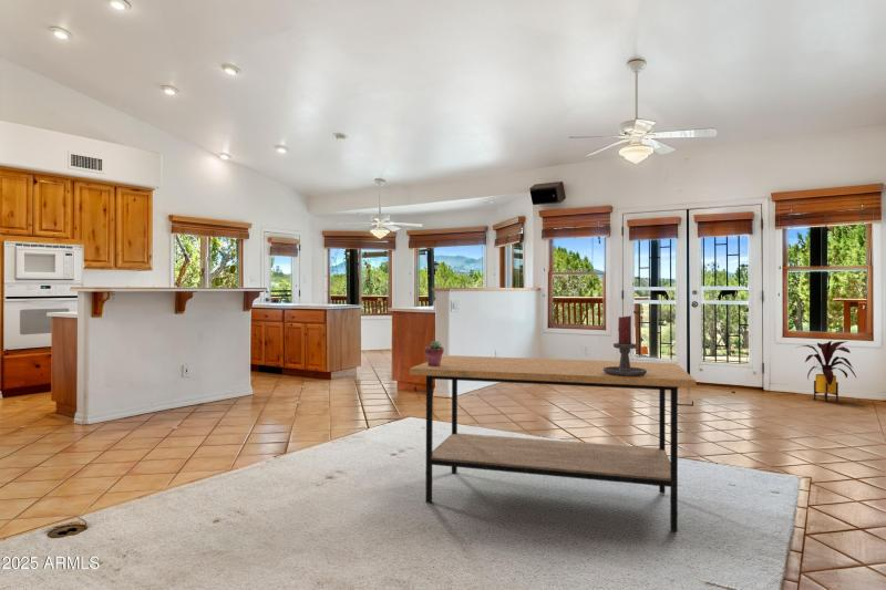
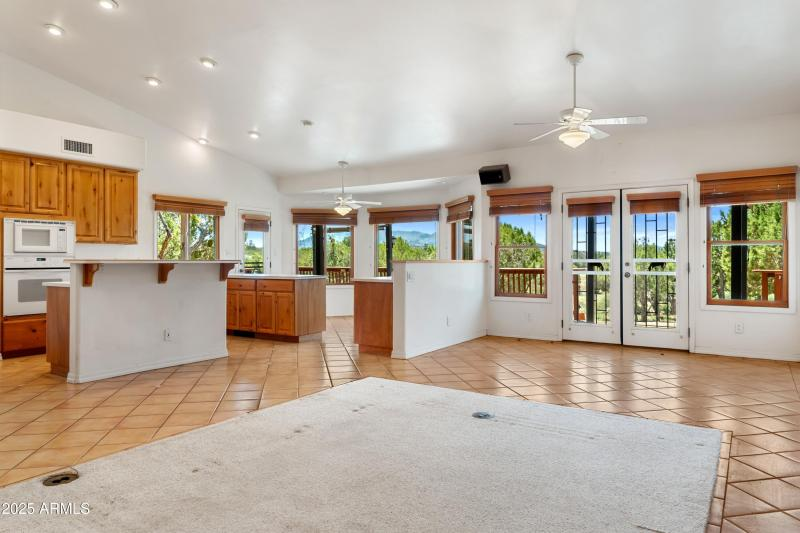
- house plant (824, 370)
- candle holder (624, 343)
- coffee table (547, 439)
- potted succulent (434, 352)
